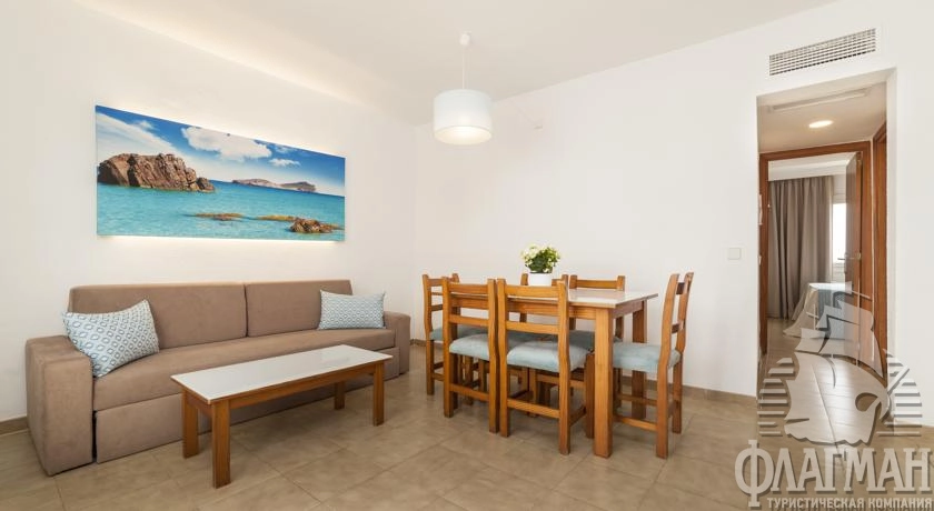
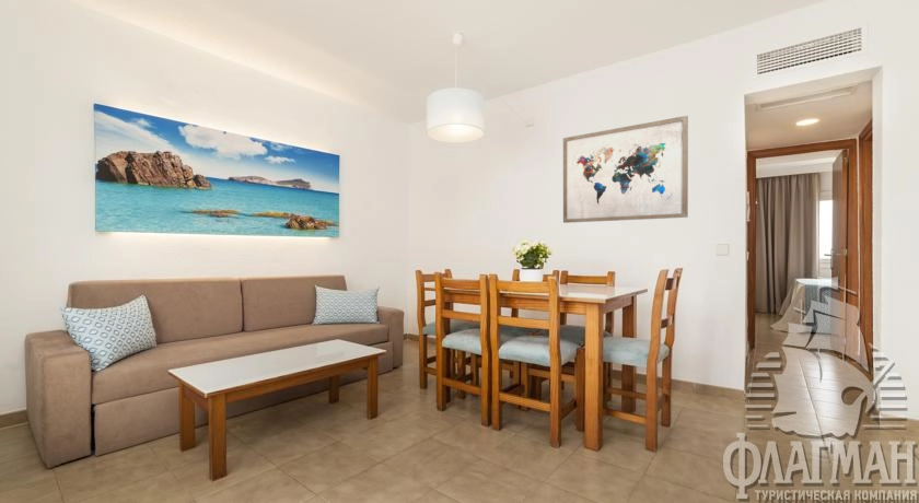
+ wall art (619, 174)
